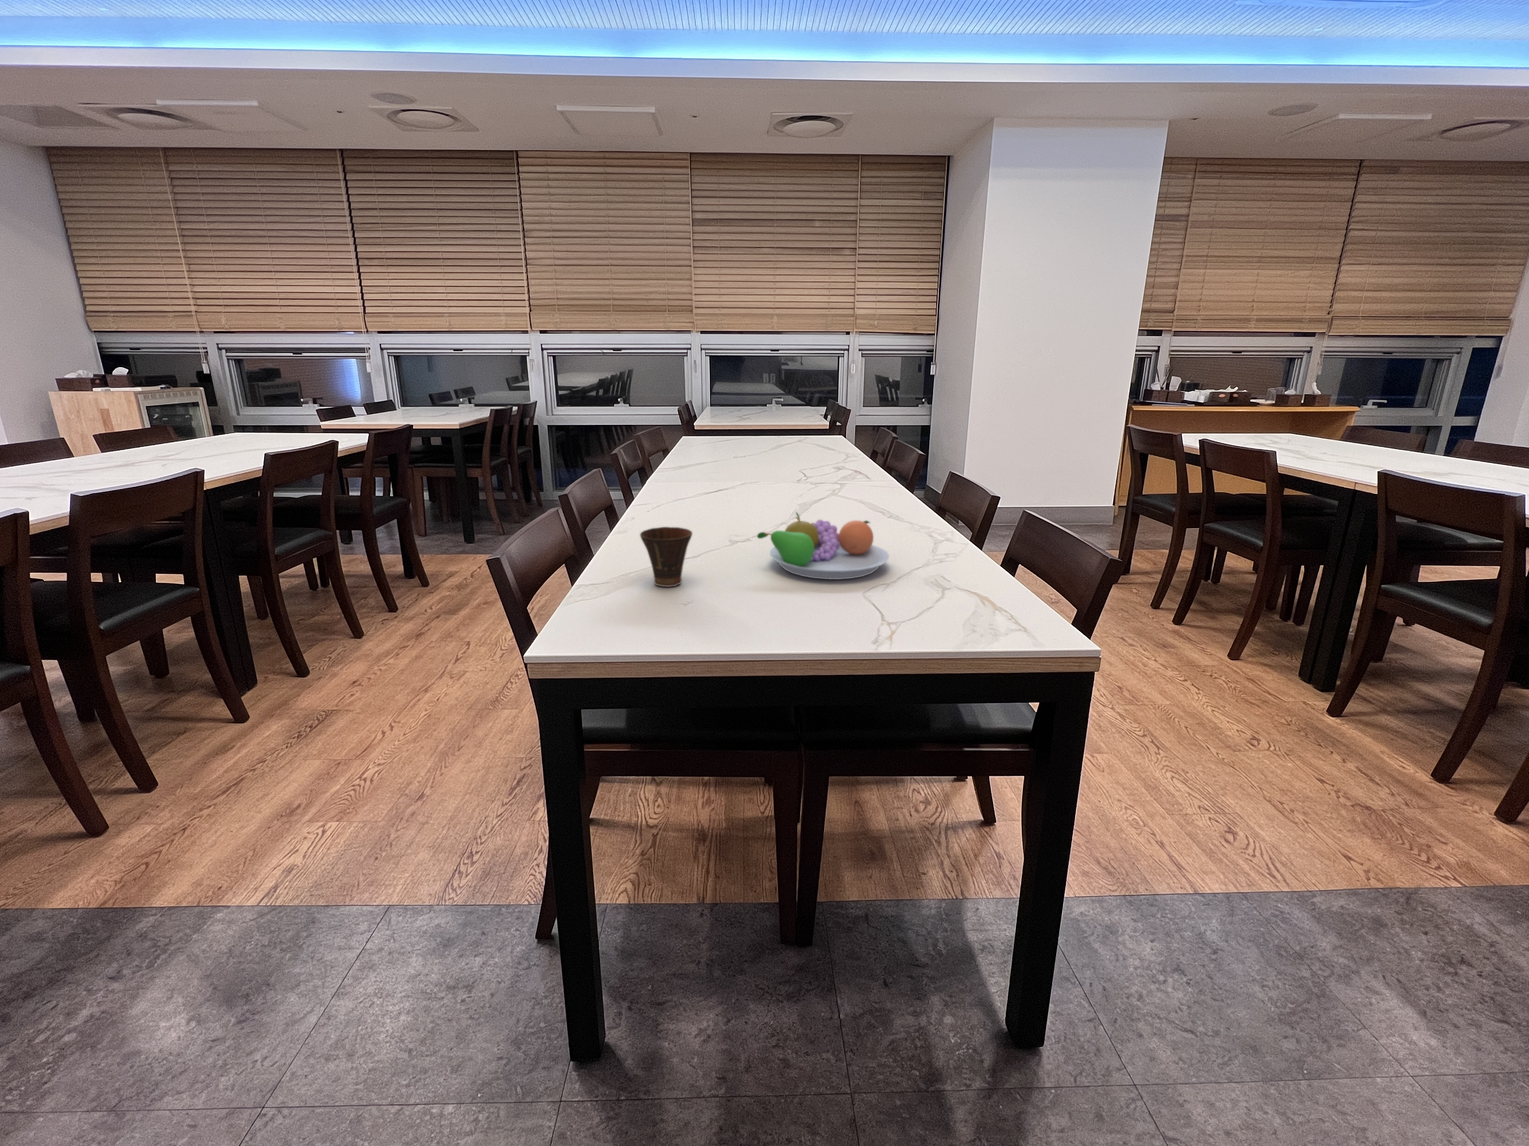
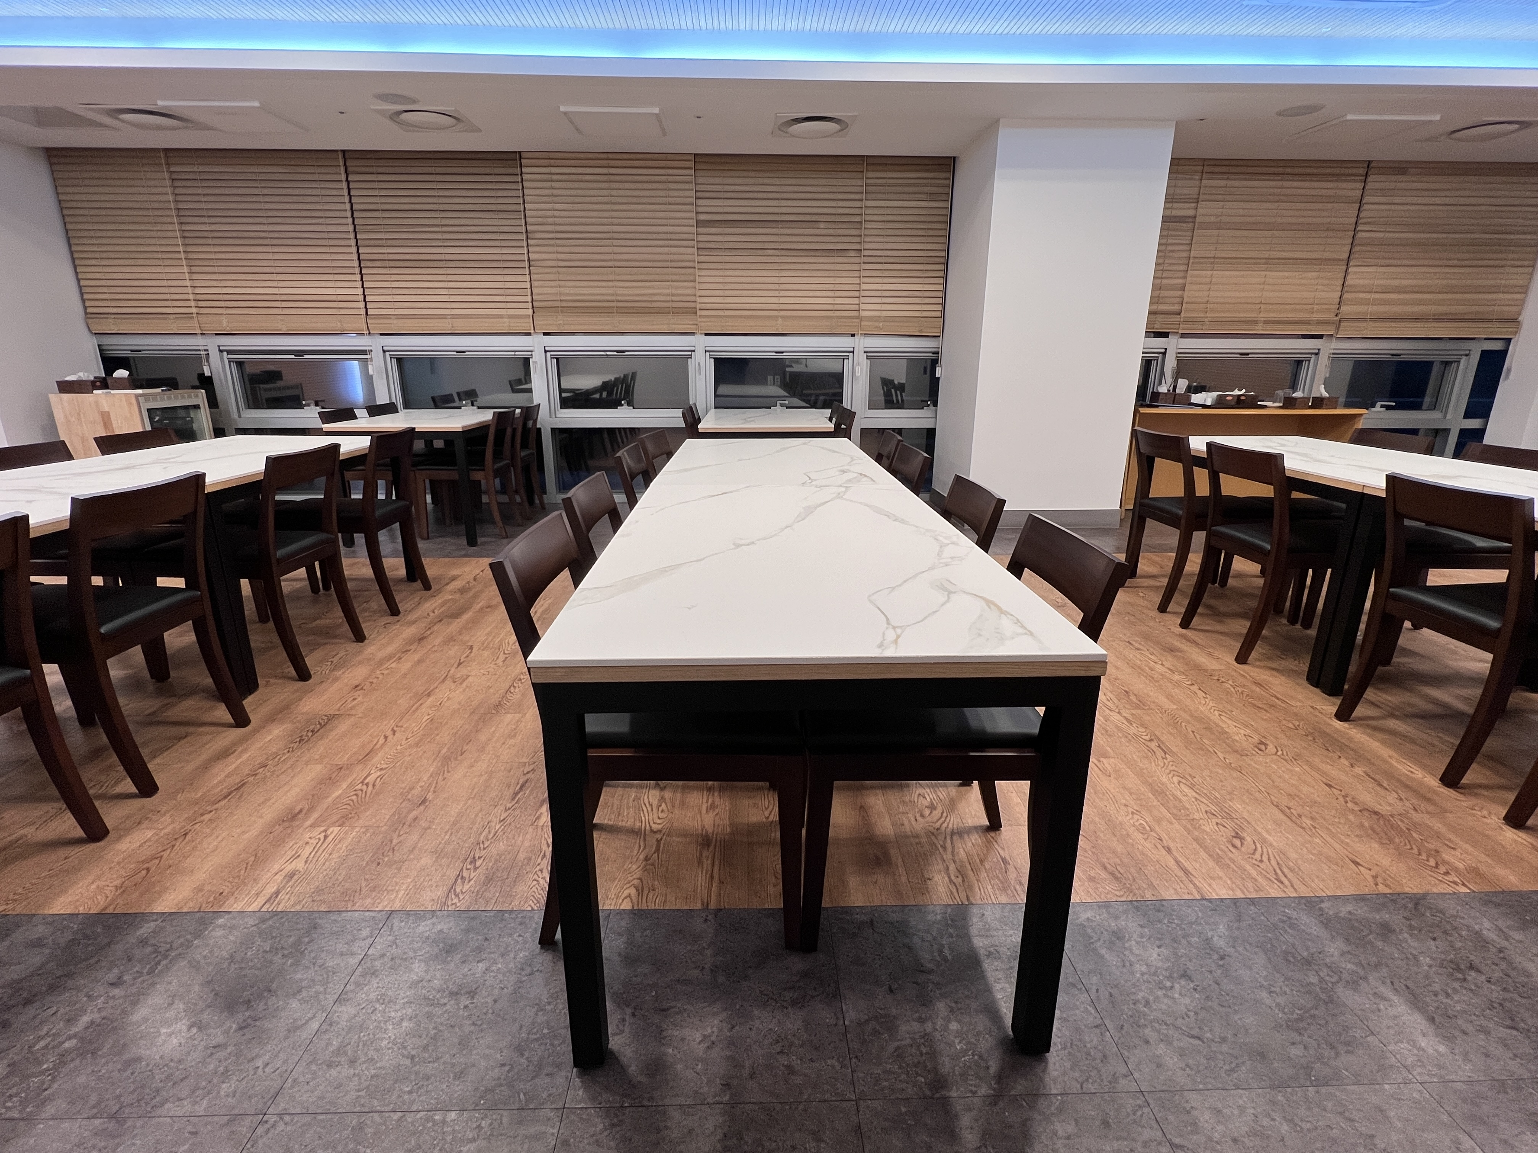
- fruit bowl (823, 542)
- cup (667, 557)
